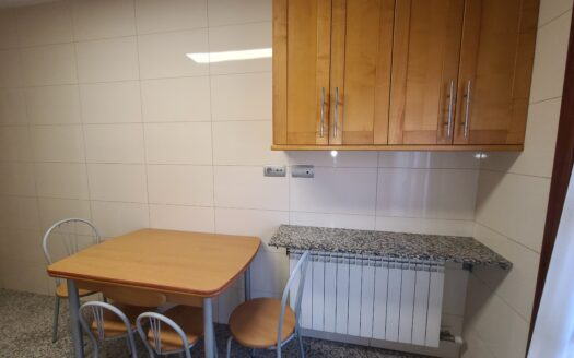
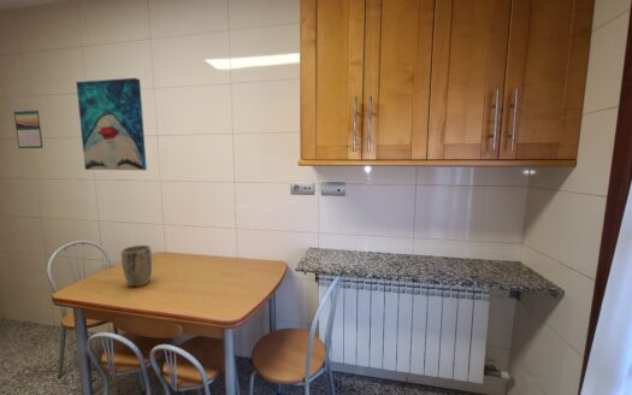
+ plant pot (137, 265)
+ calendar (28, 129)
+ wall art (111, 125)
